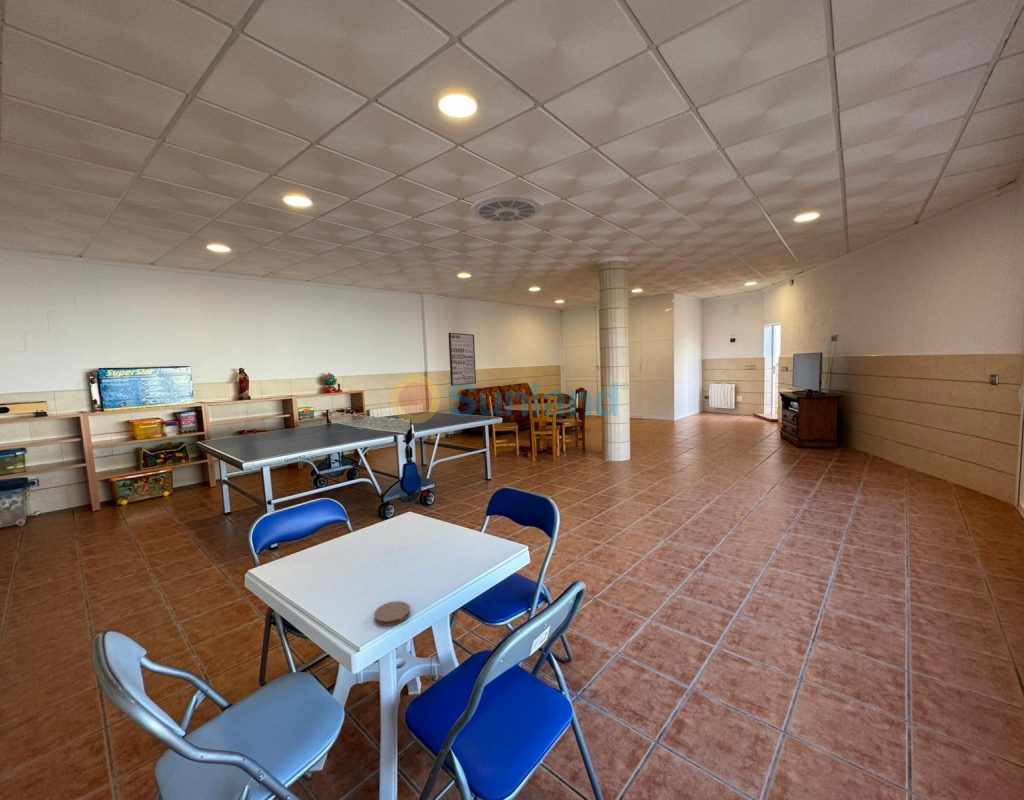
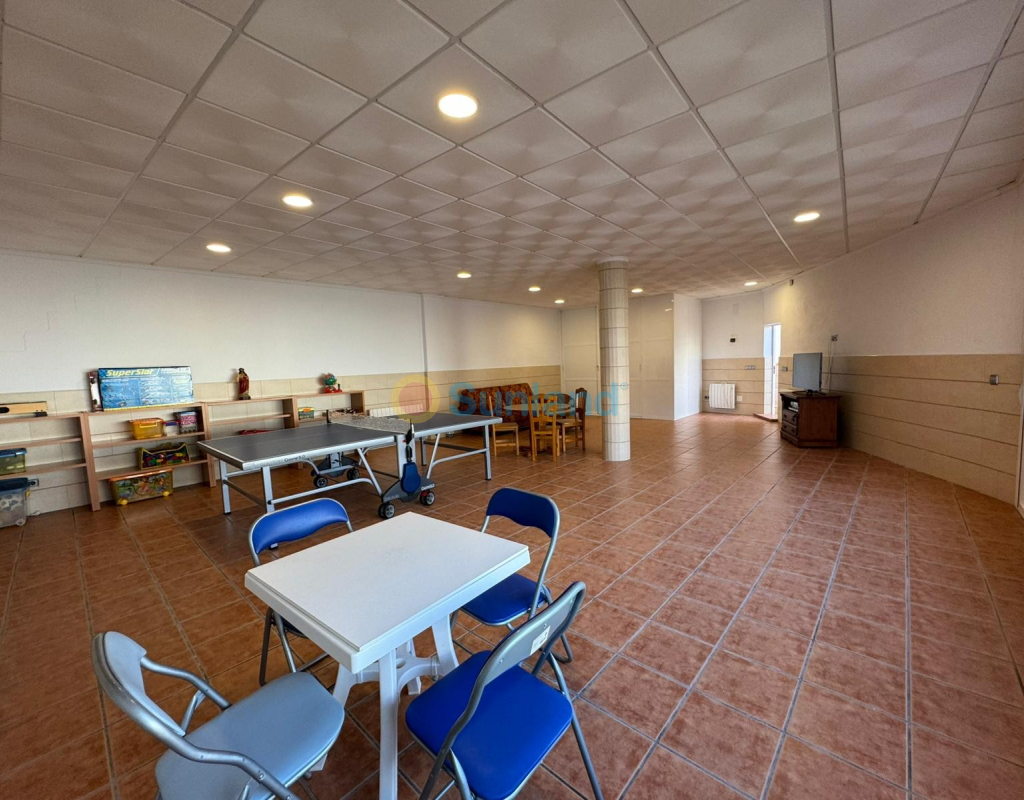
- coaster (392, 613)
- ceiling vent (506, 211)
- wall art (462, 359)
